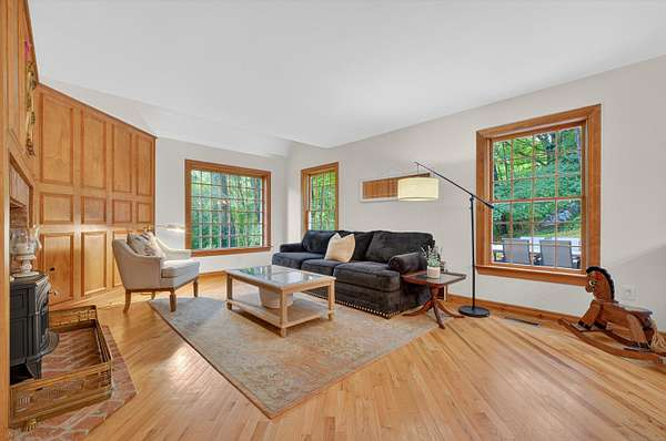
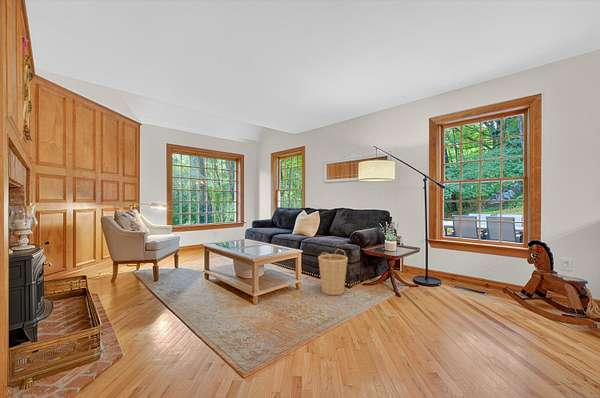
+ basket (332, 271)
